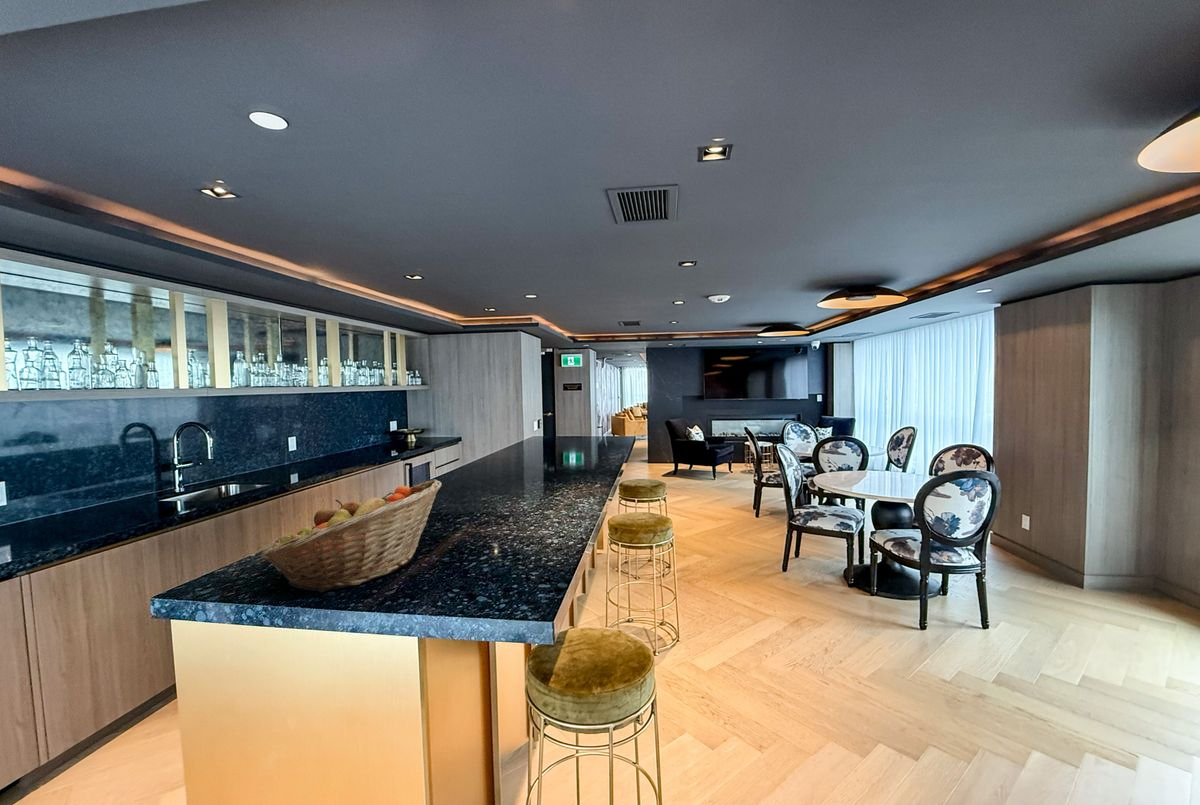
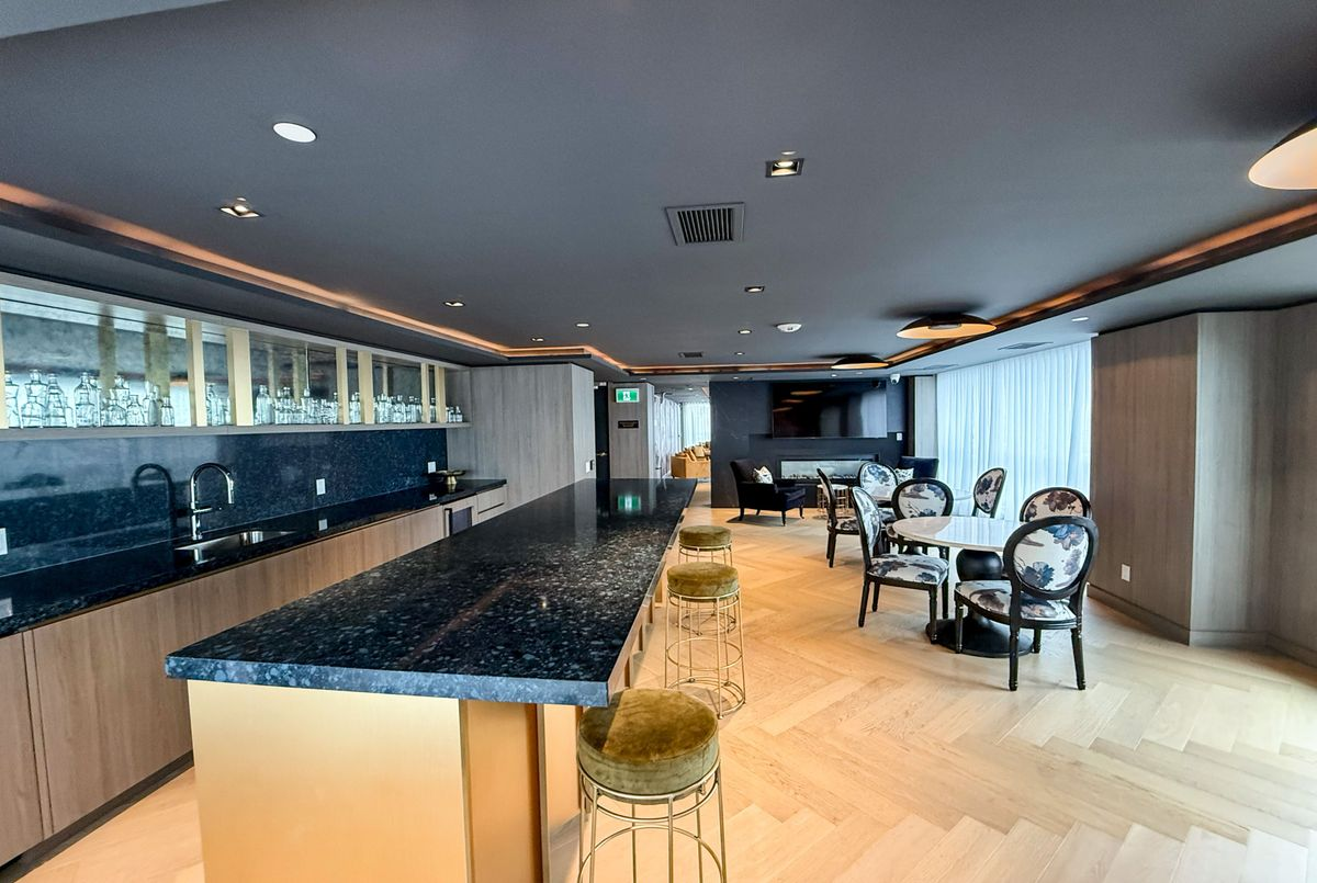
- fruit basket (362, 527)
